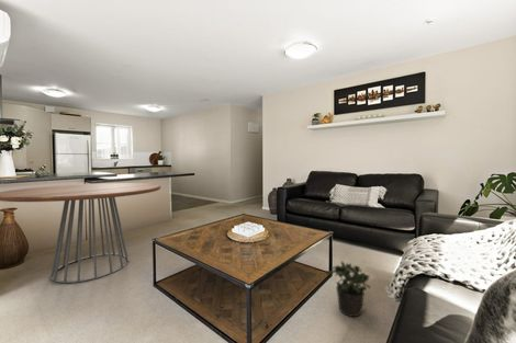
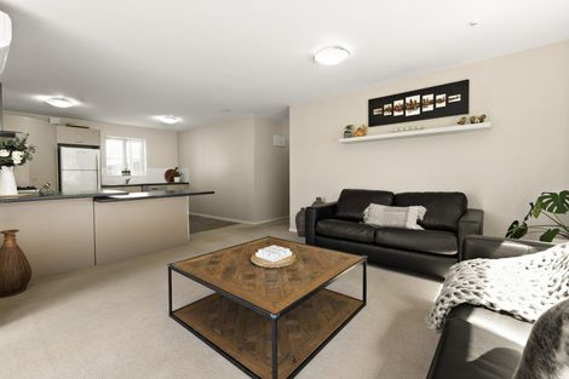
- dining table (92, 227)
- potted plant (347, 285)
